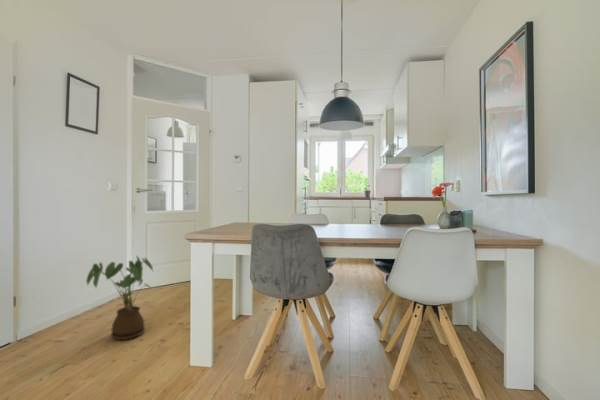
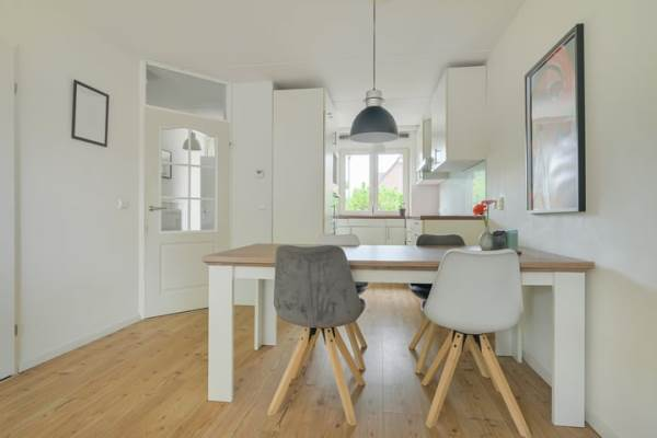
- house plant (121, 295)
